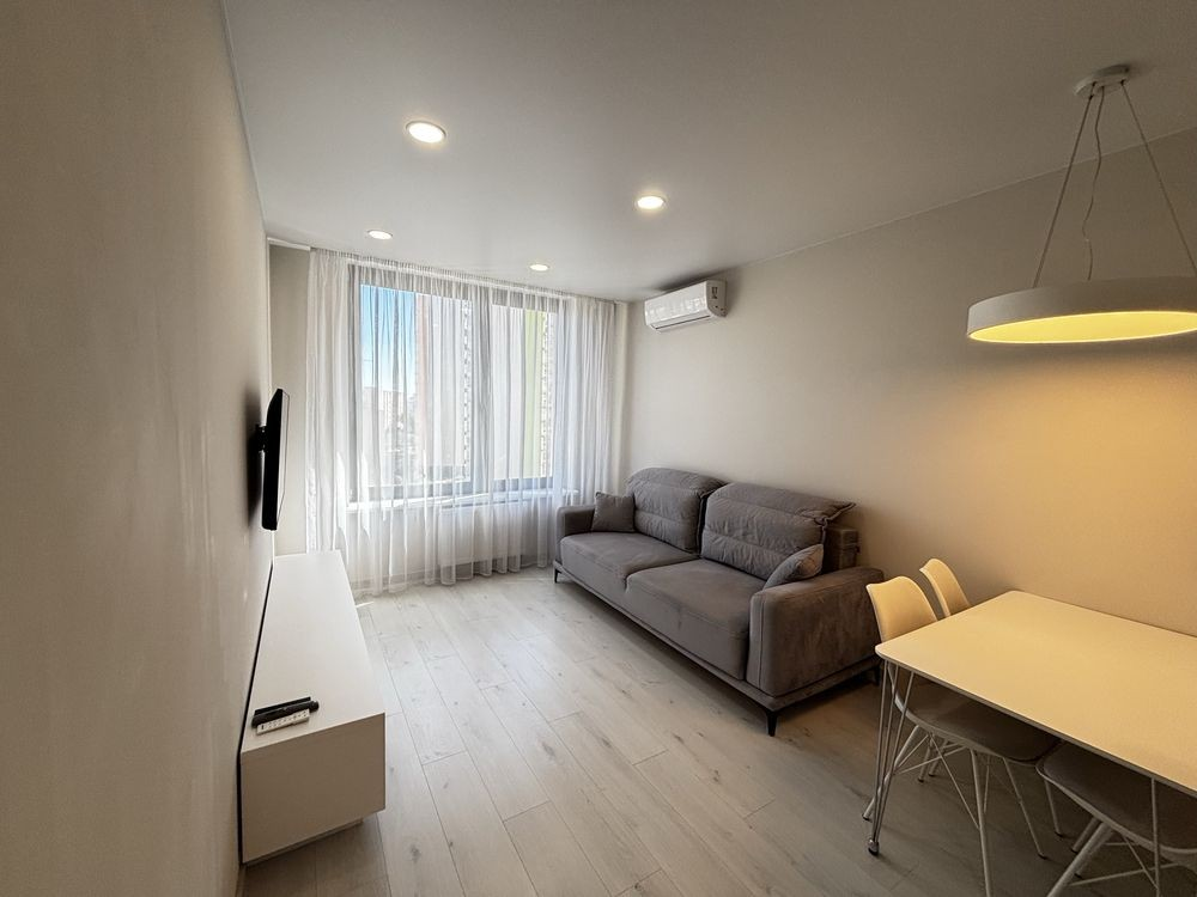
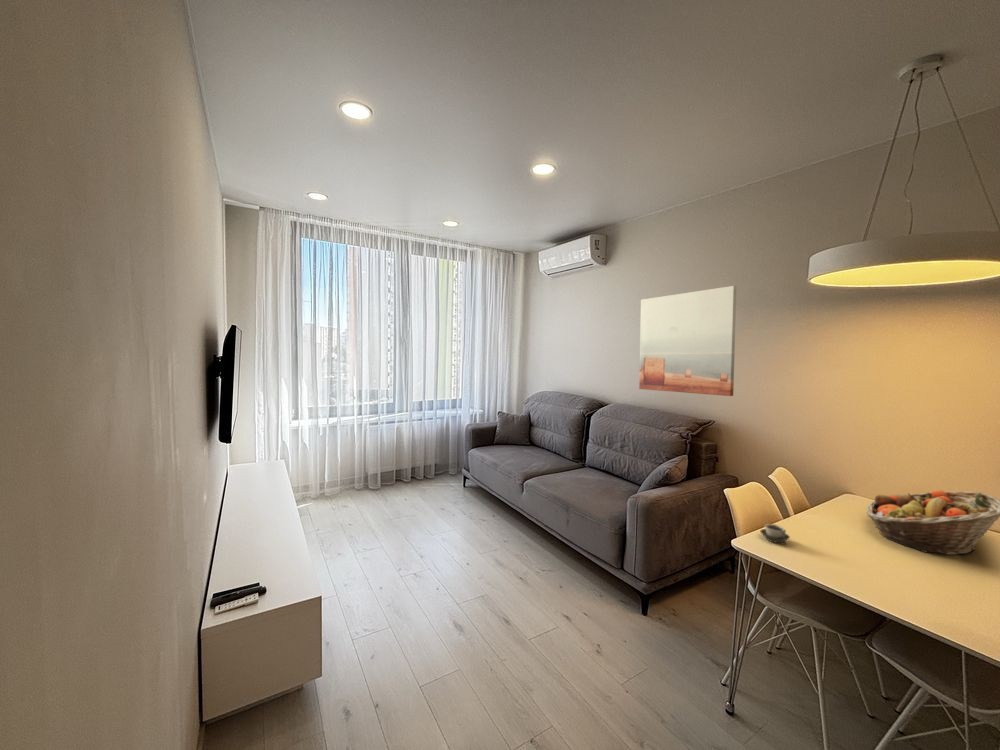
+ cup (774, 533)
+ fruit basket (930, 515)
+ wall art (682, 343)
